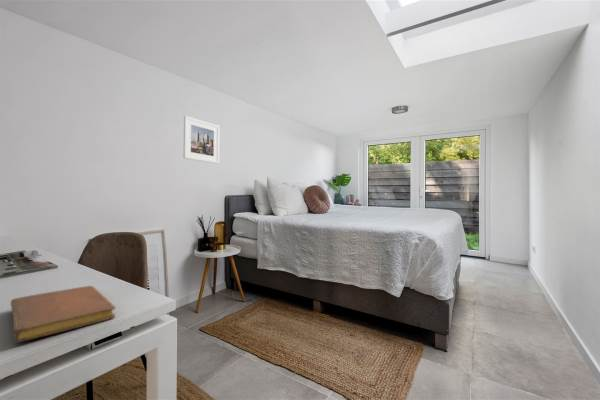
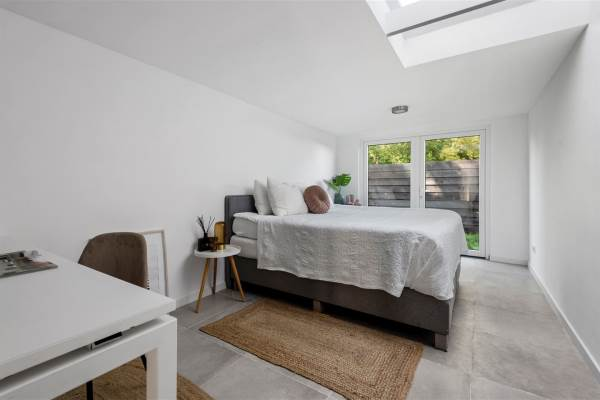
- notebook (61, 307)
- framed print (202, 141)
